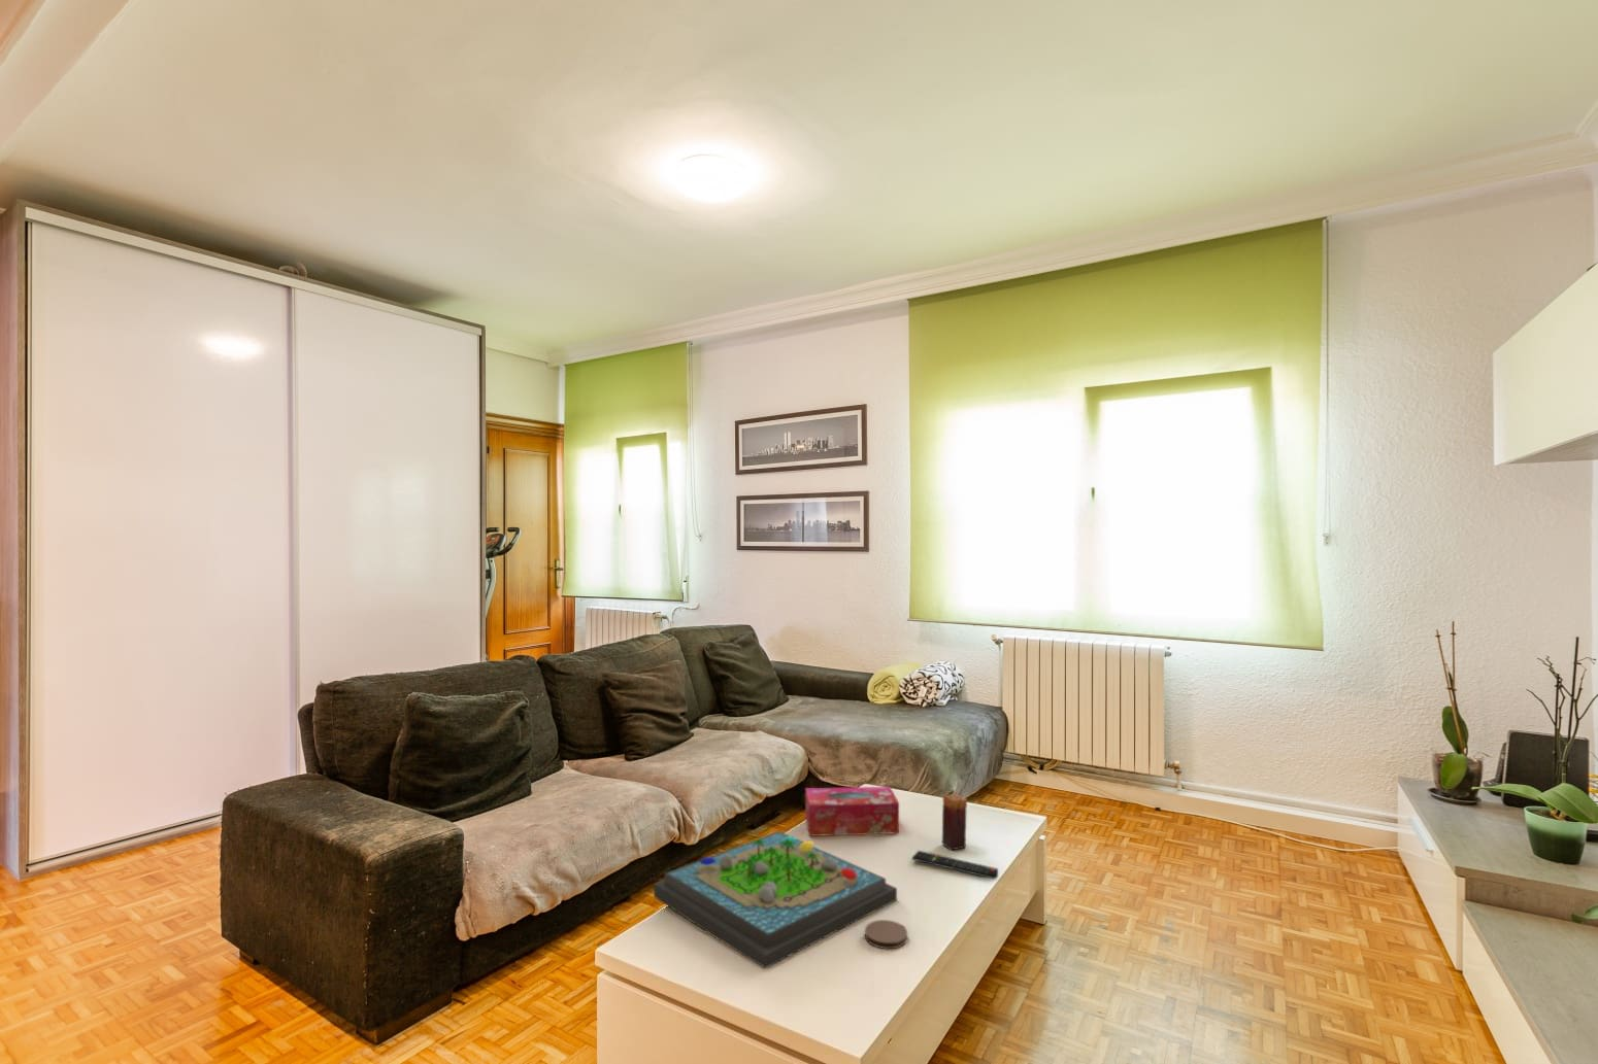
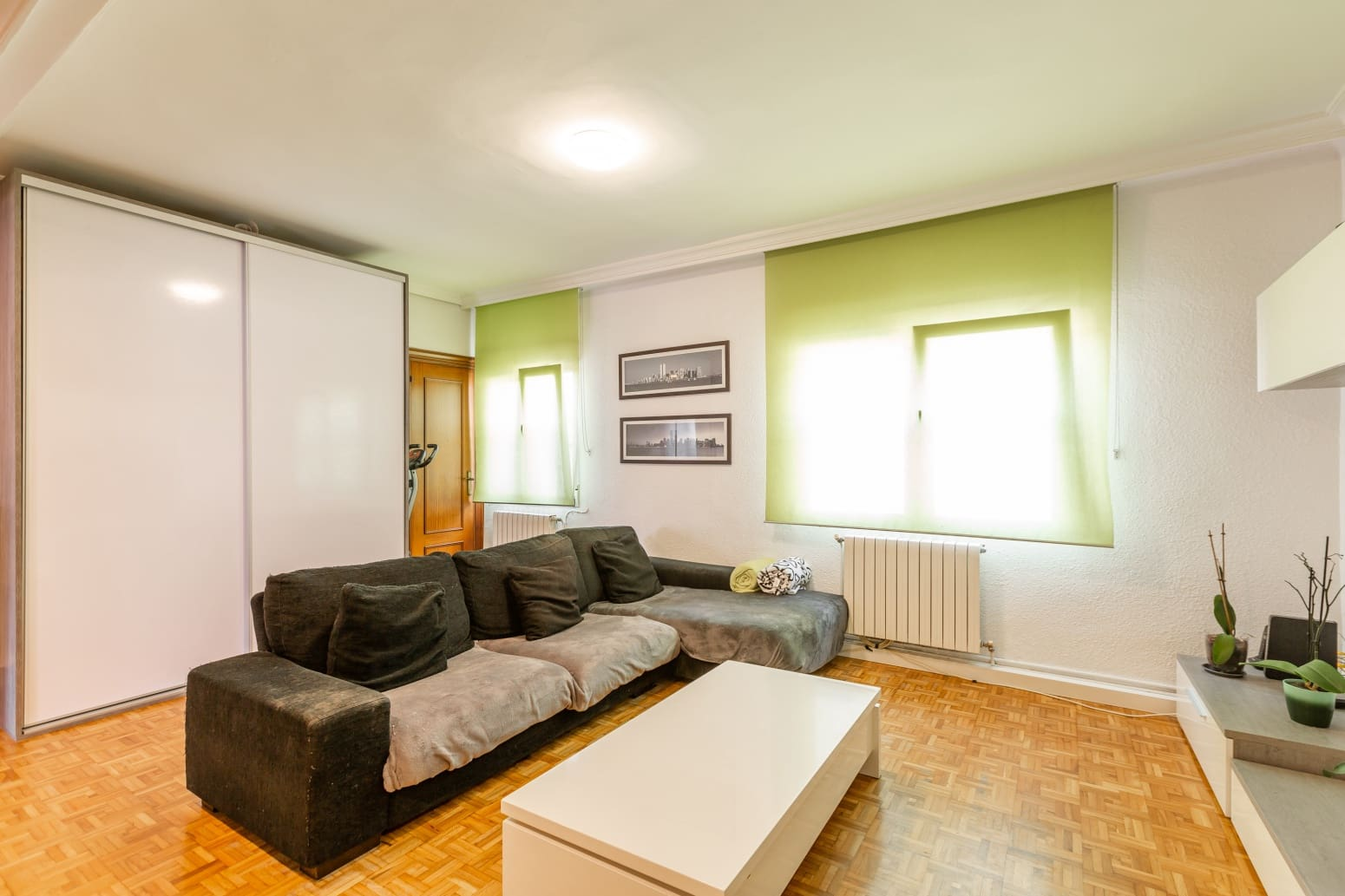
- board game (775, 878)
- remote control (955, 866)
- coaster (885, 933)
- candle (954, 821)
- tissue box (851, 810)
